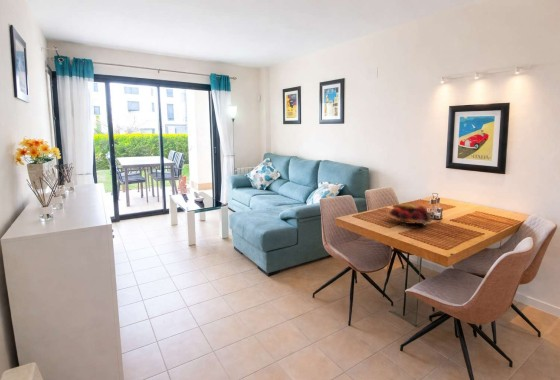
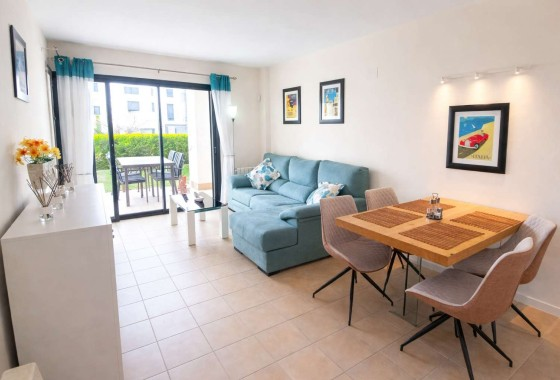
- fruit basket (408, 214)
